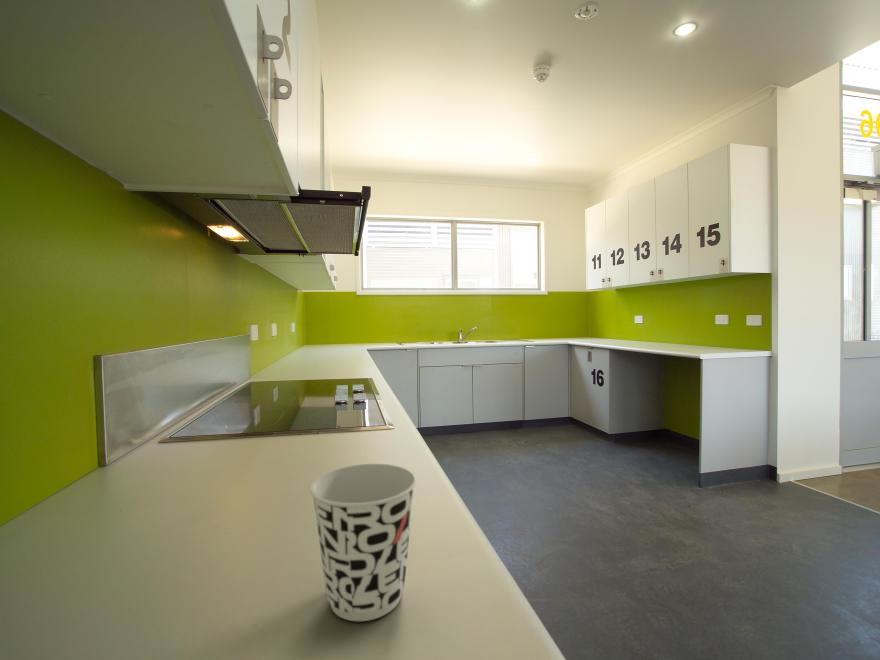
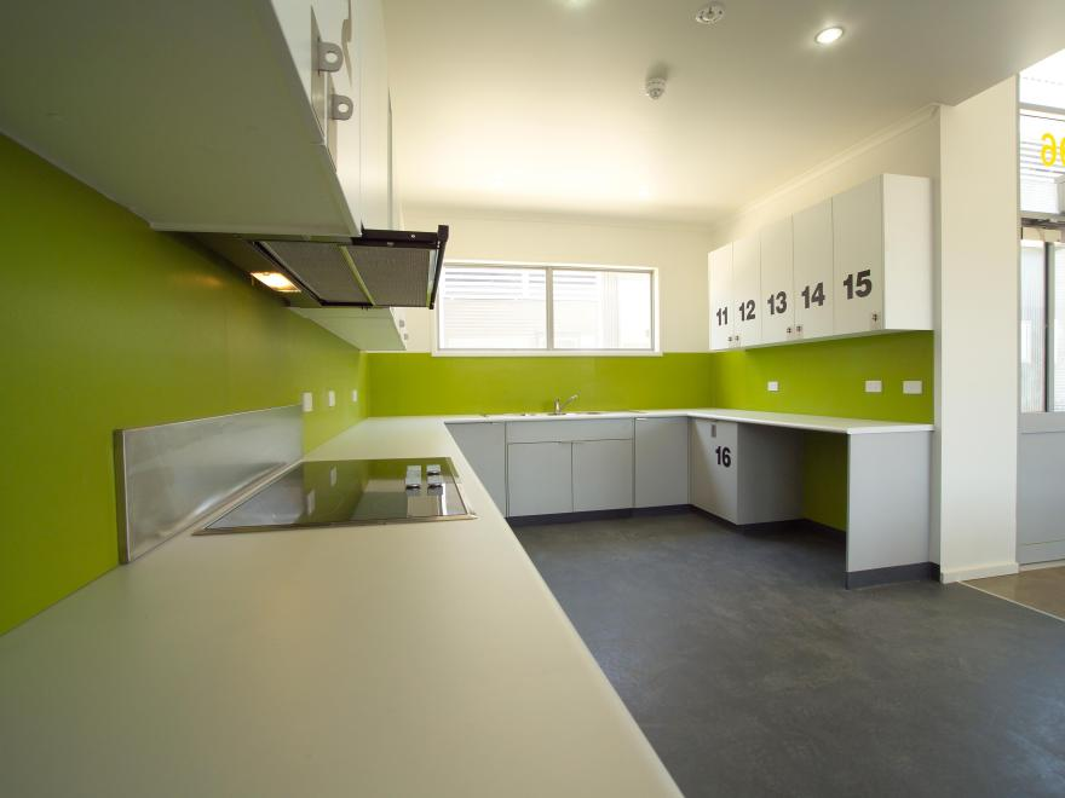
- cup (365, 538)
